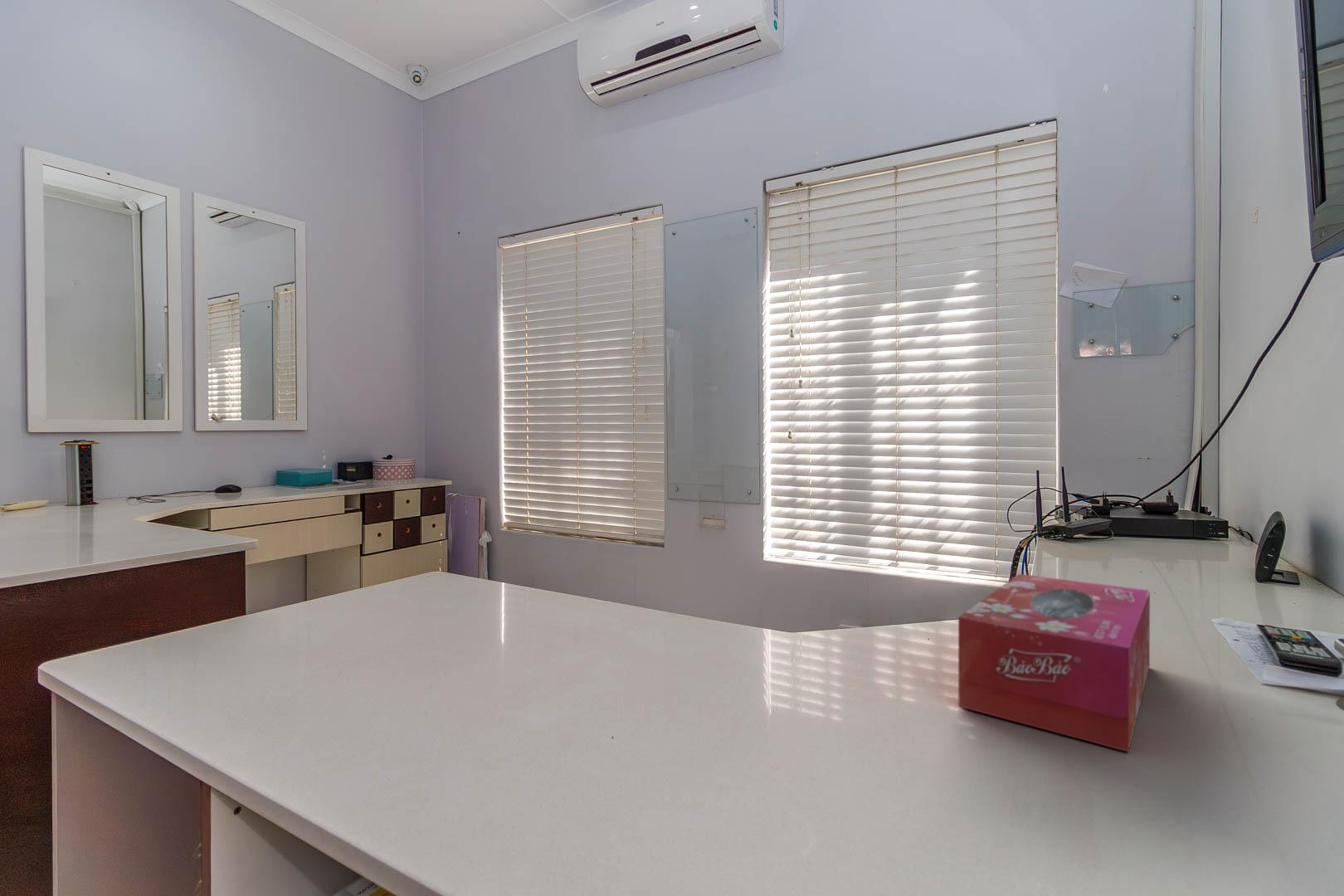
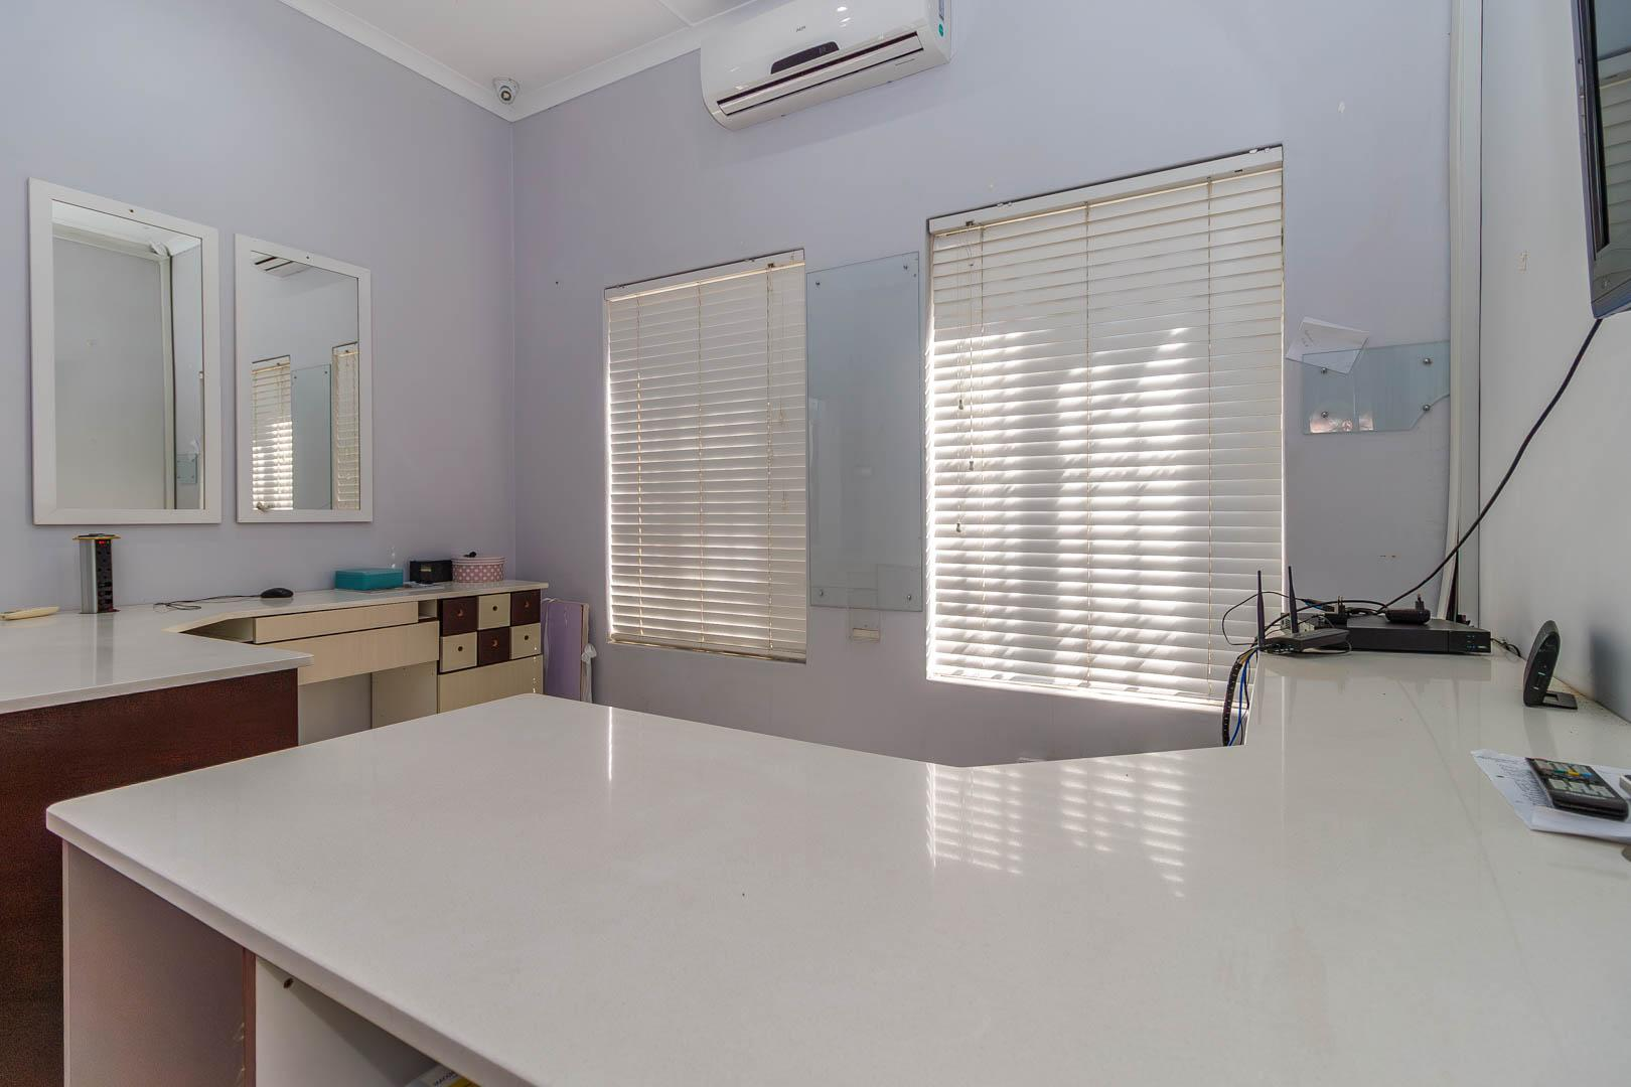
- tissue box (1061, 643)
